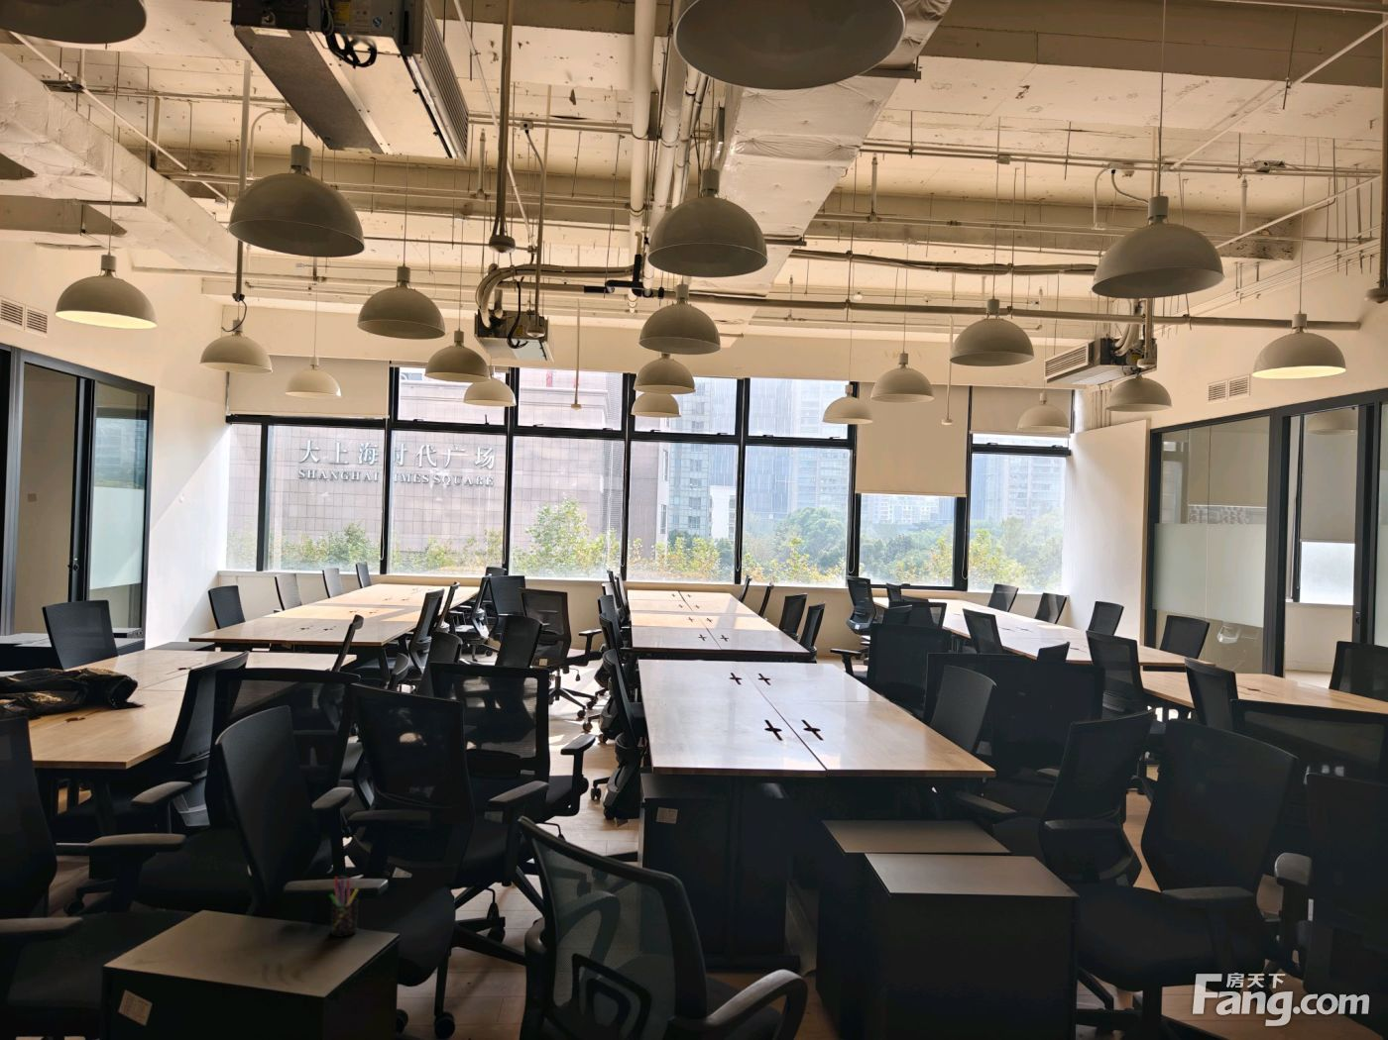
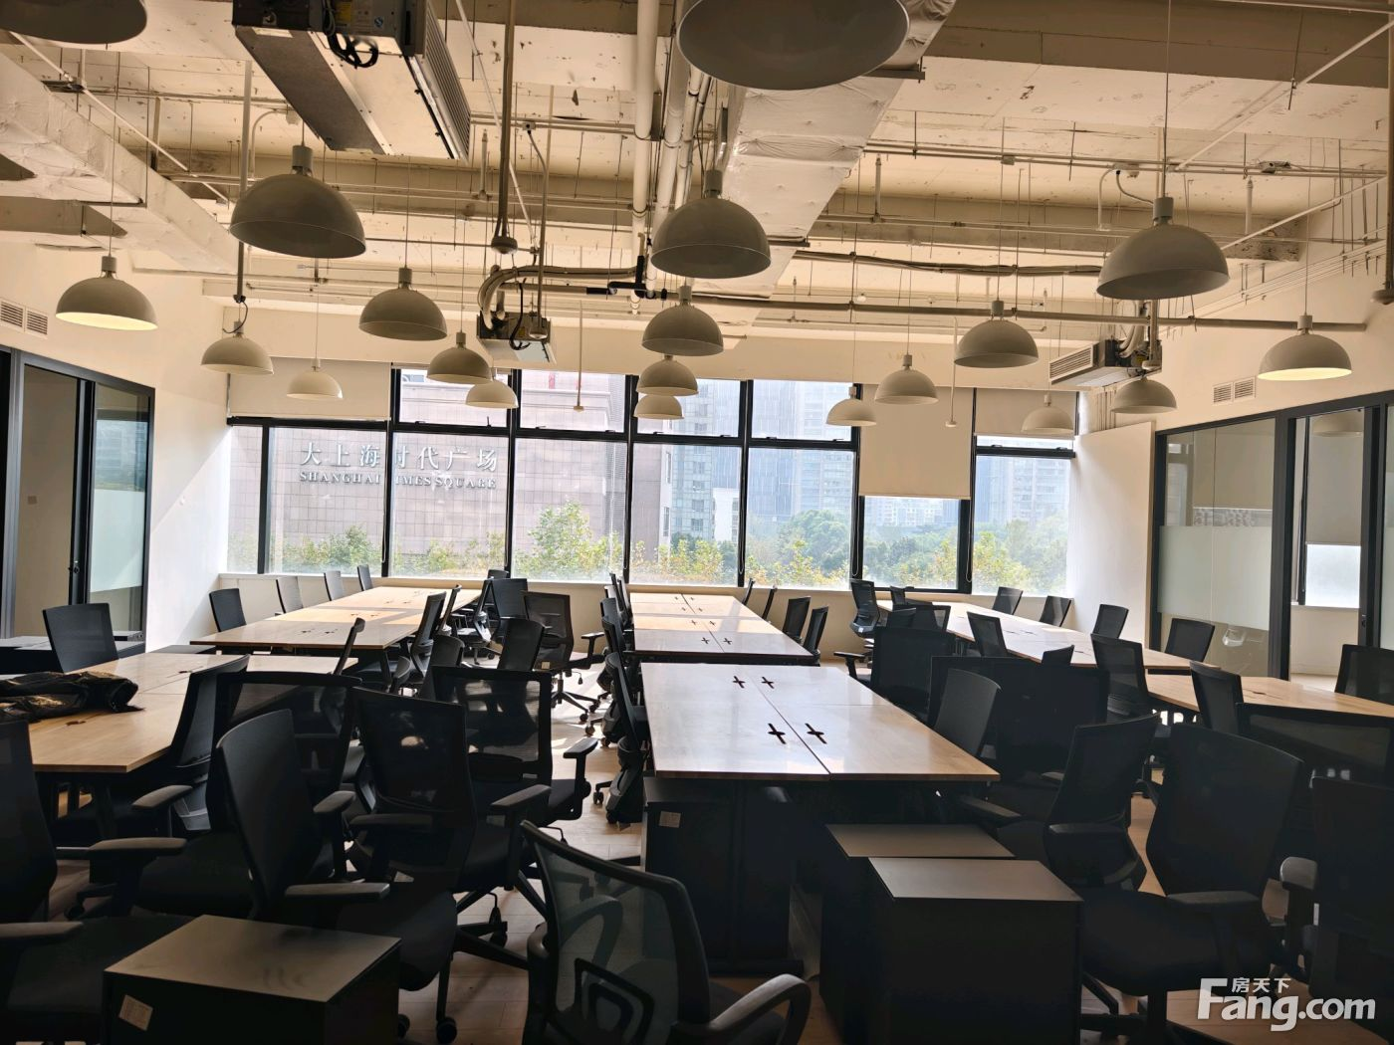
- pen holder (341, 906)
